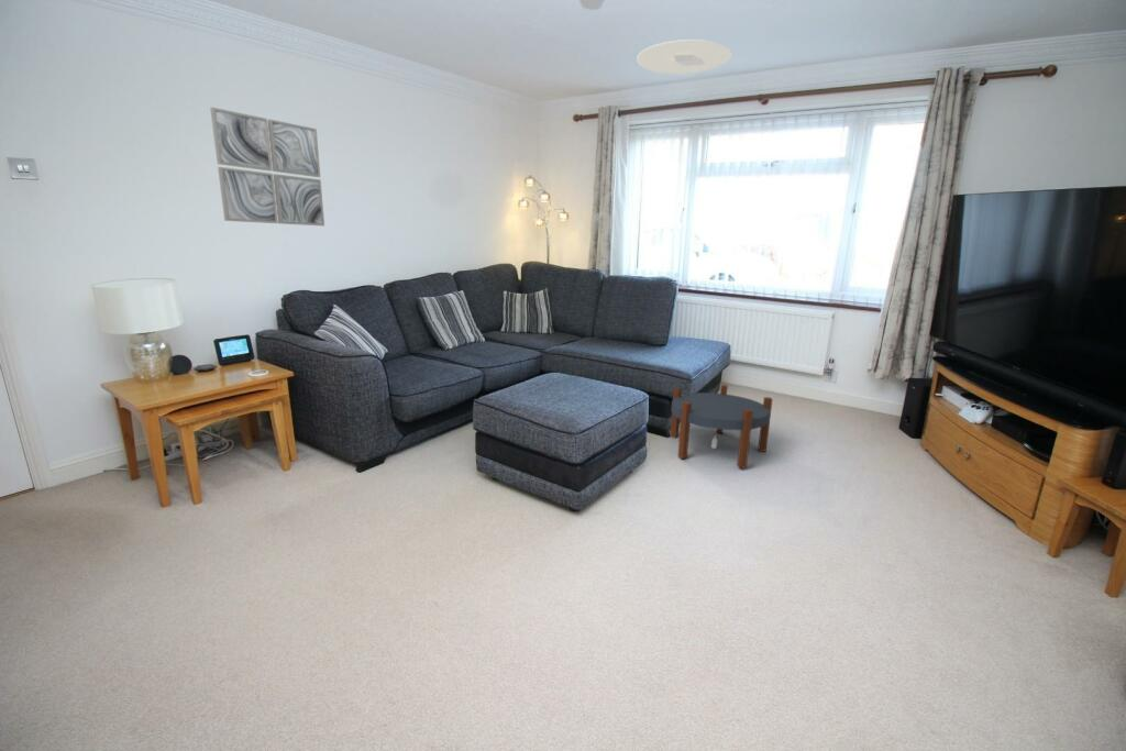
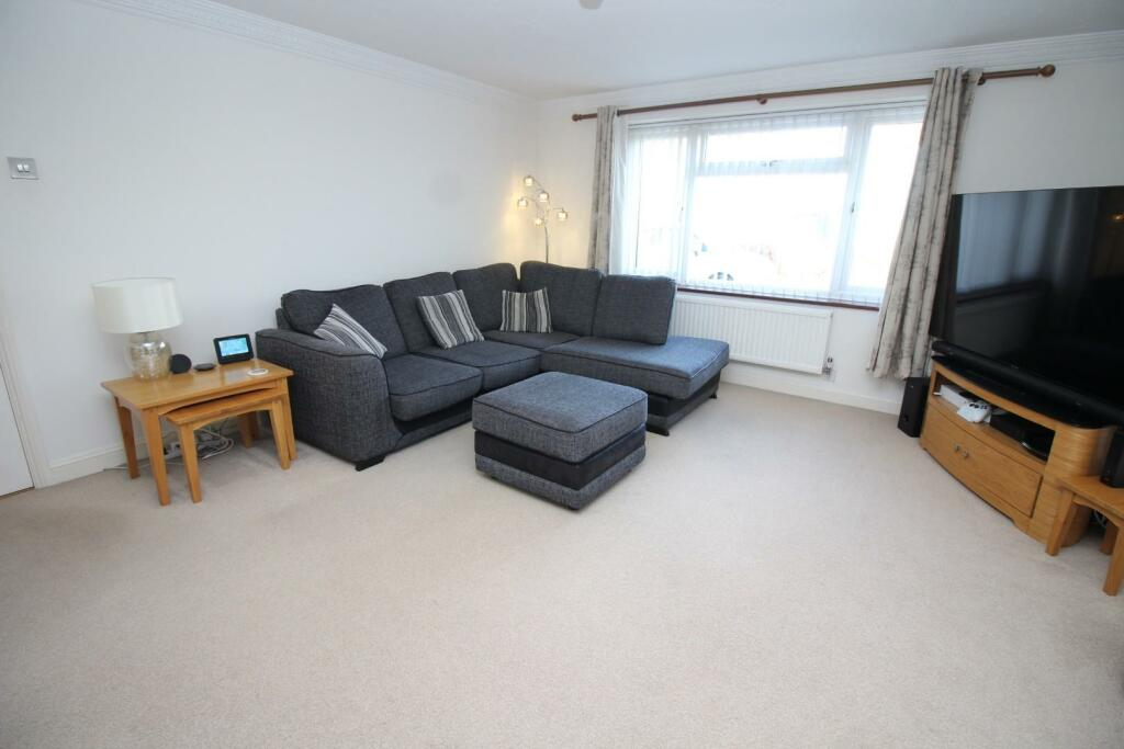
- wall art (273, 170)
- ceiling light (683, 53)
- side table (716, 422)
